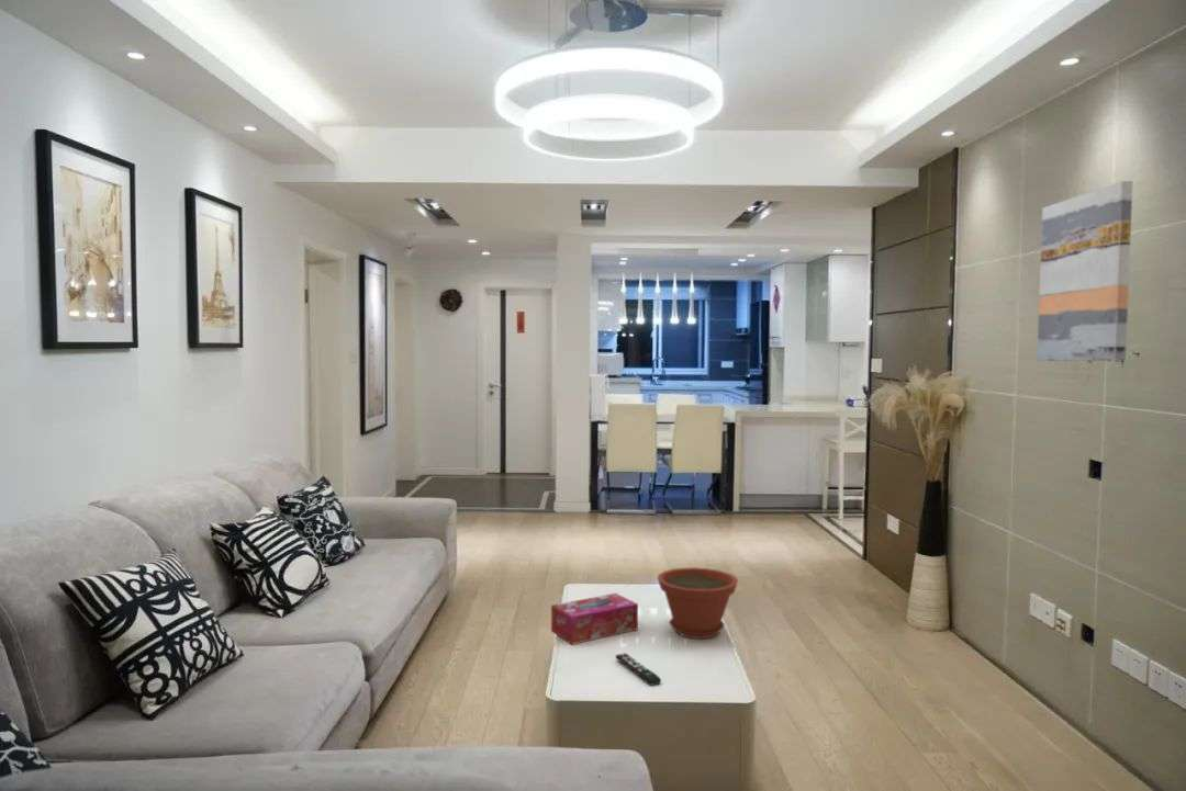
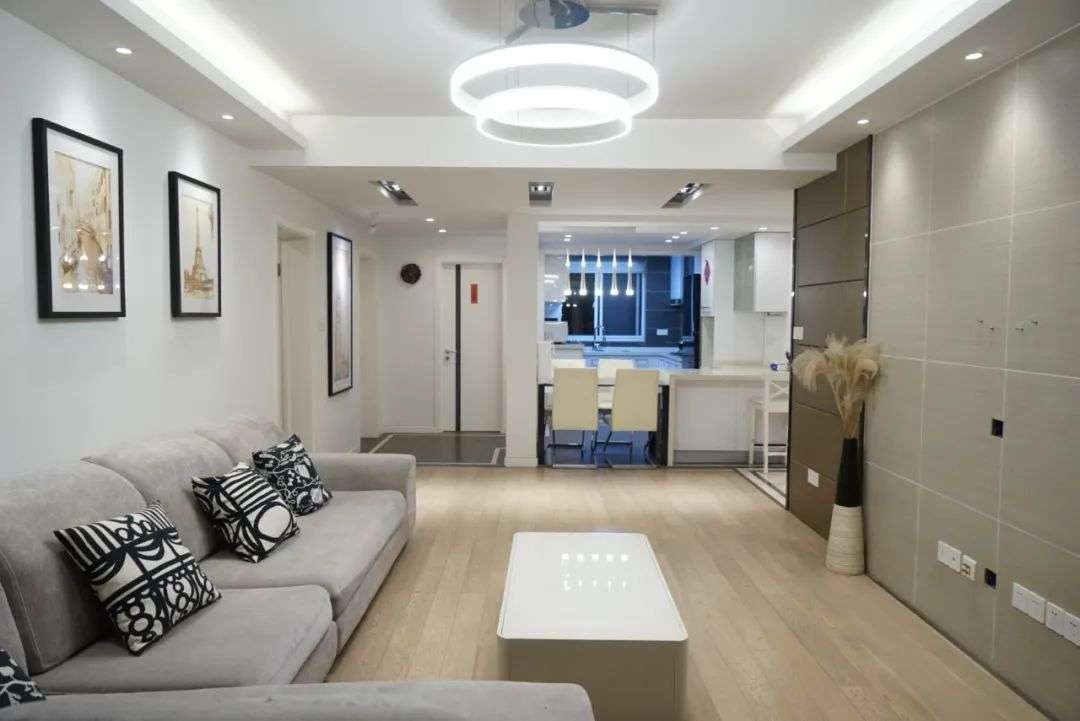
- remote control (637, 668)
- tissue box (594, 617)
- wall art (1081, 278)
- plant pot (696, 604)
